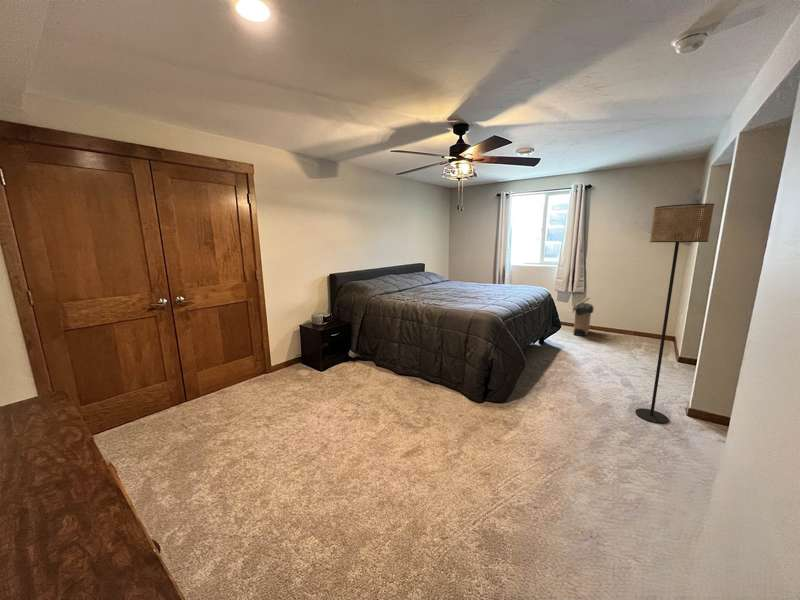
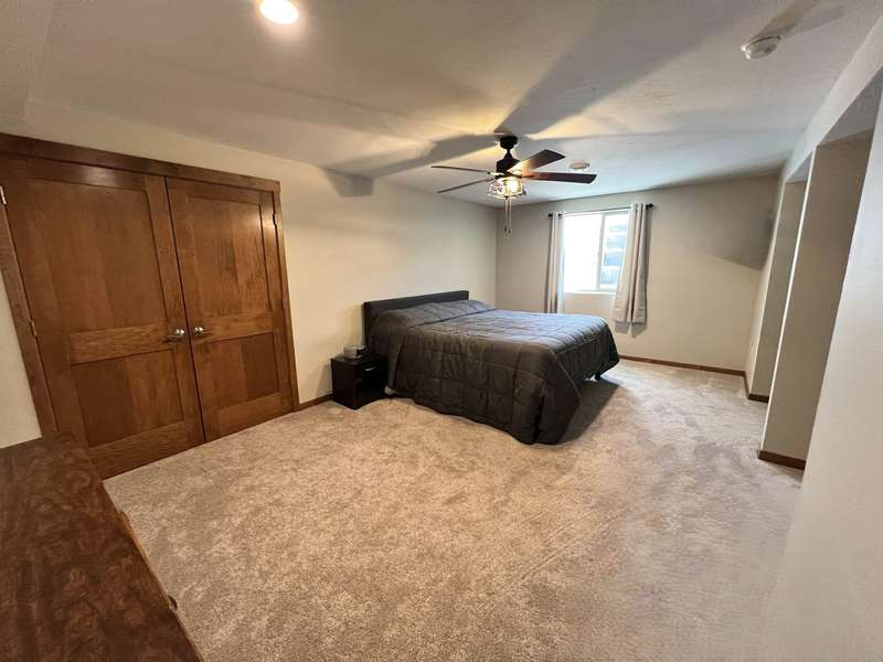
- laundry hamper (582, 314)
- floor lamp (666, 317)
